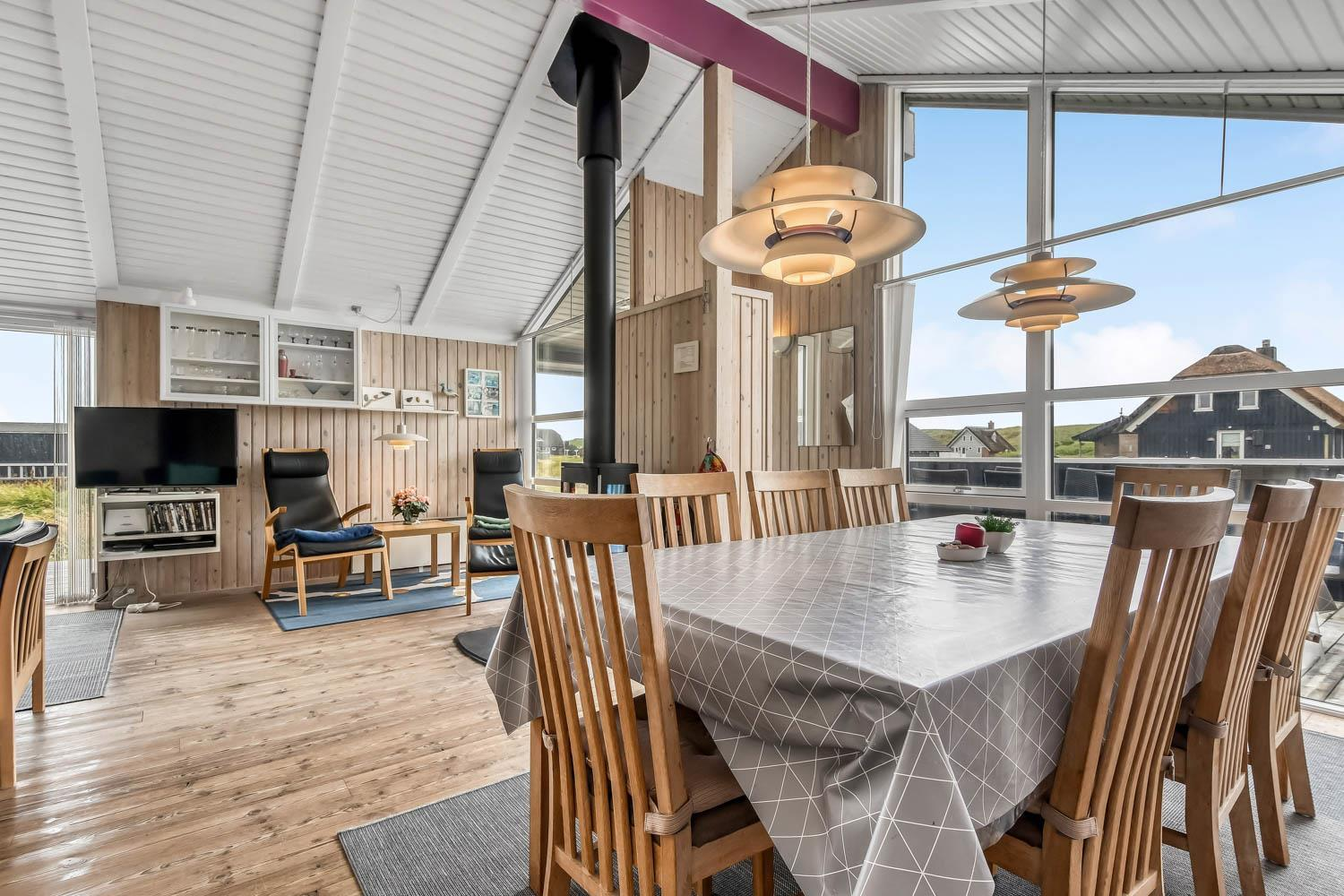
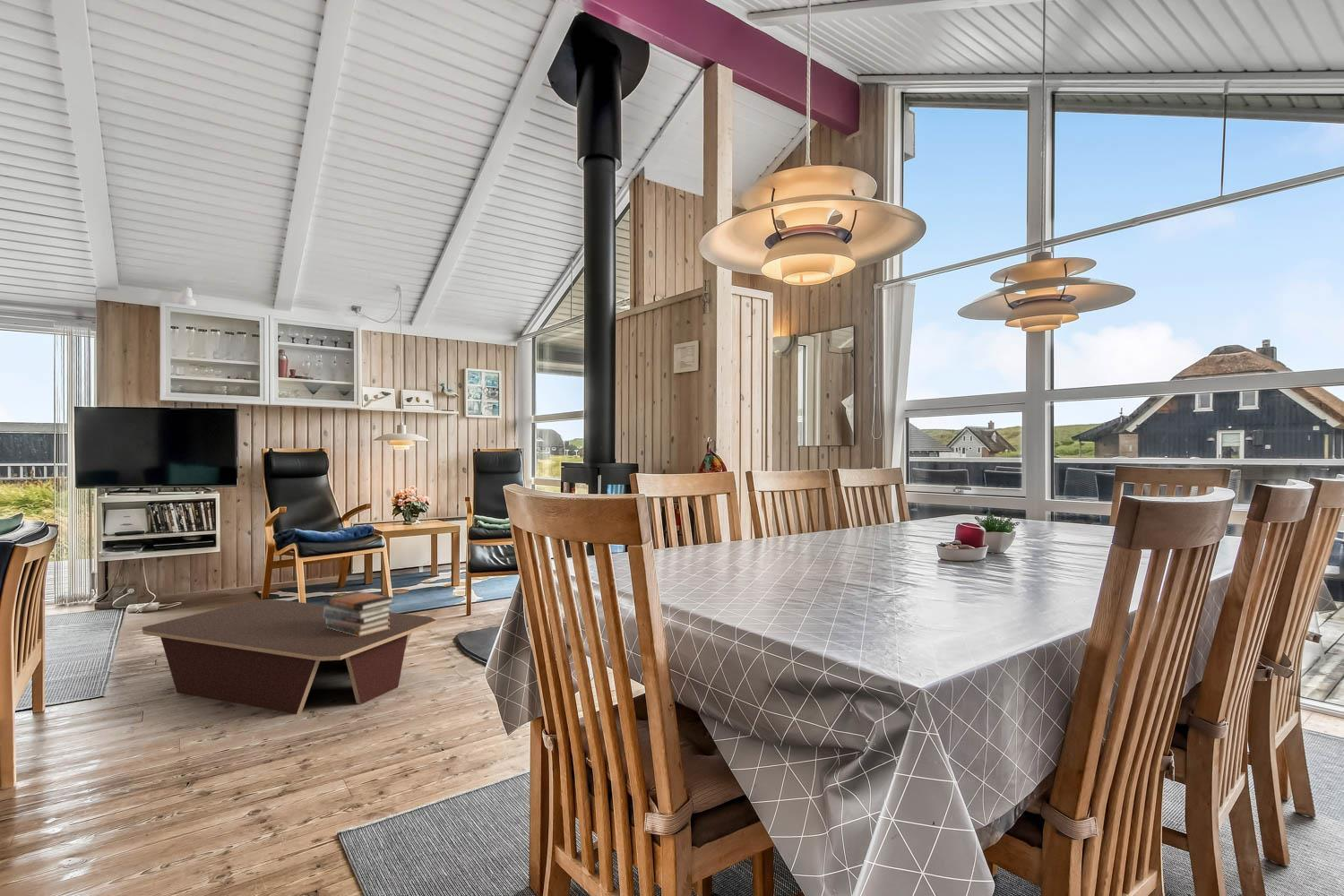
+ coffee table (292, 651)
+ book stack (358, 612)
